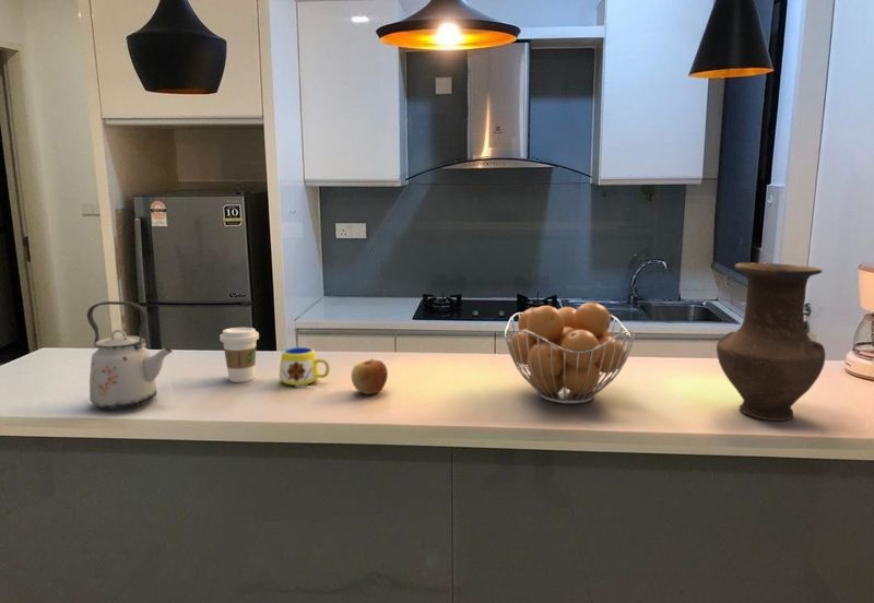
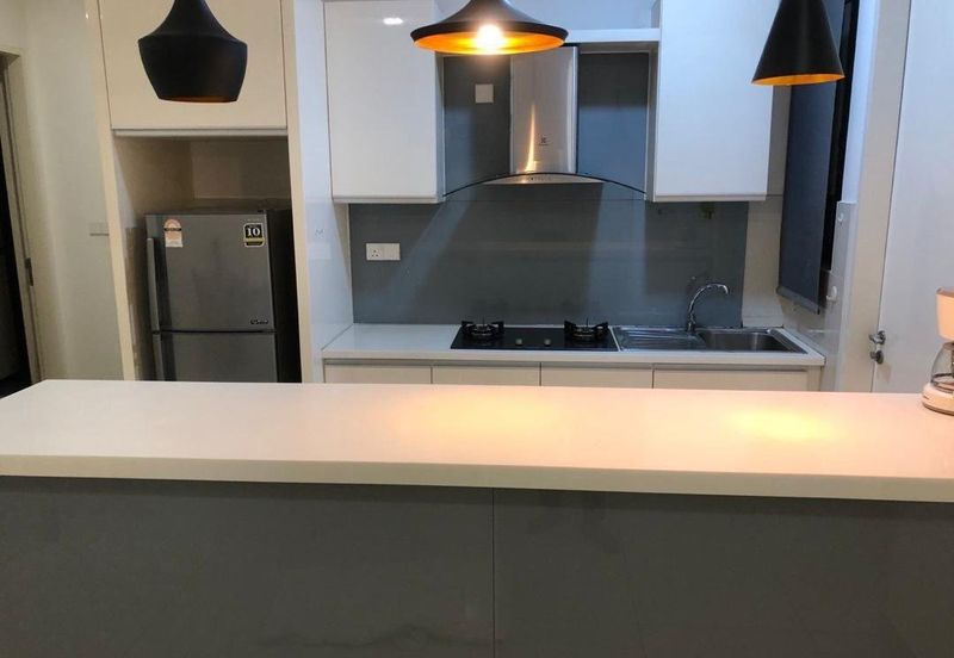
- vase (770, 340)
- coffee cup (240, 354)
- kettle (131, 353)
- fruit basket (567, 350)
- mug (304, 366)
- apple (369, 375)
